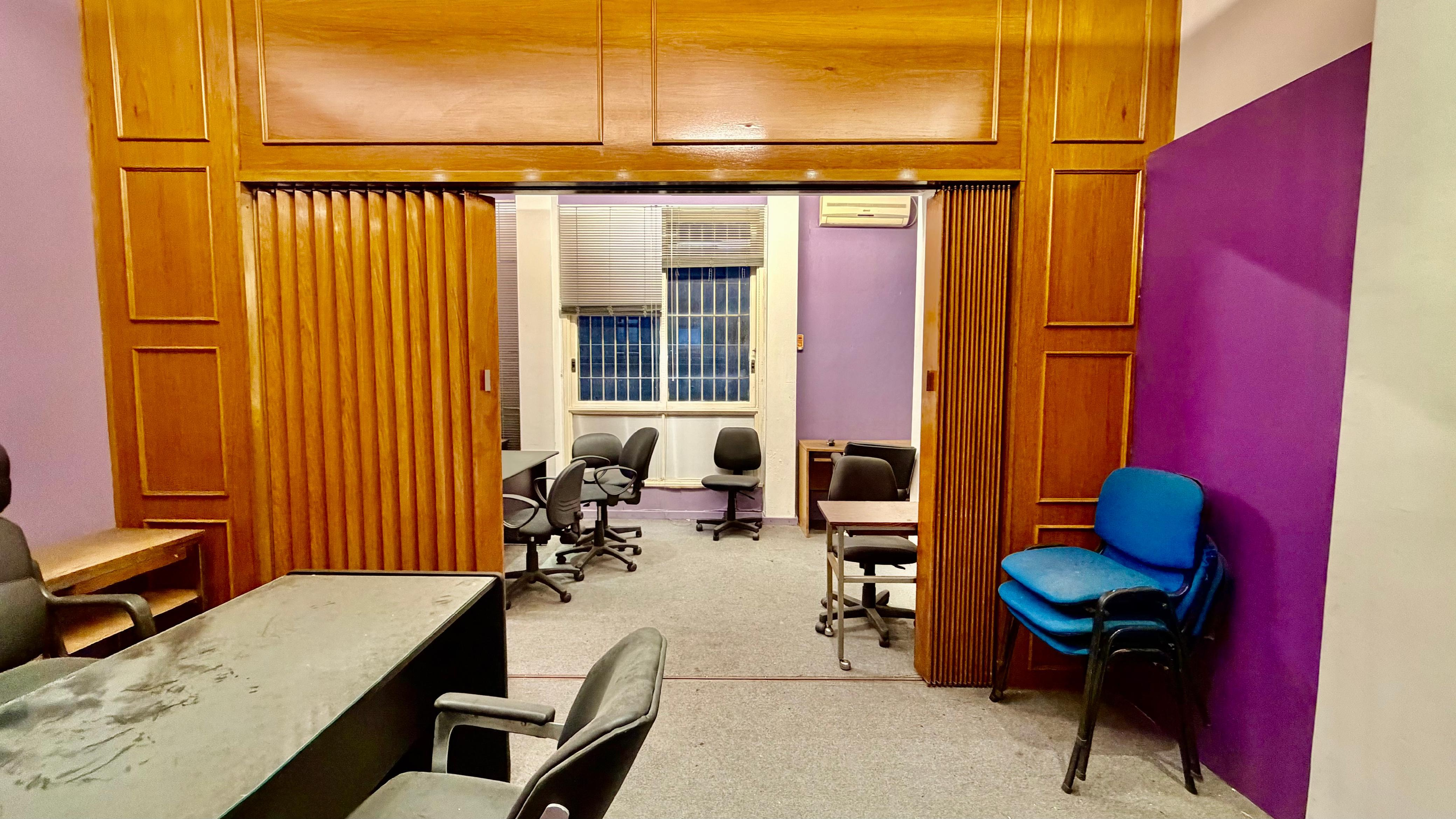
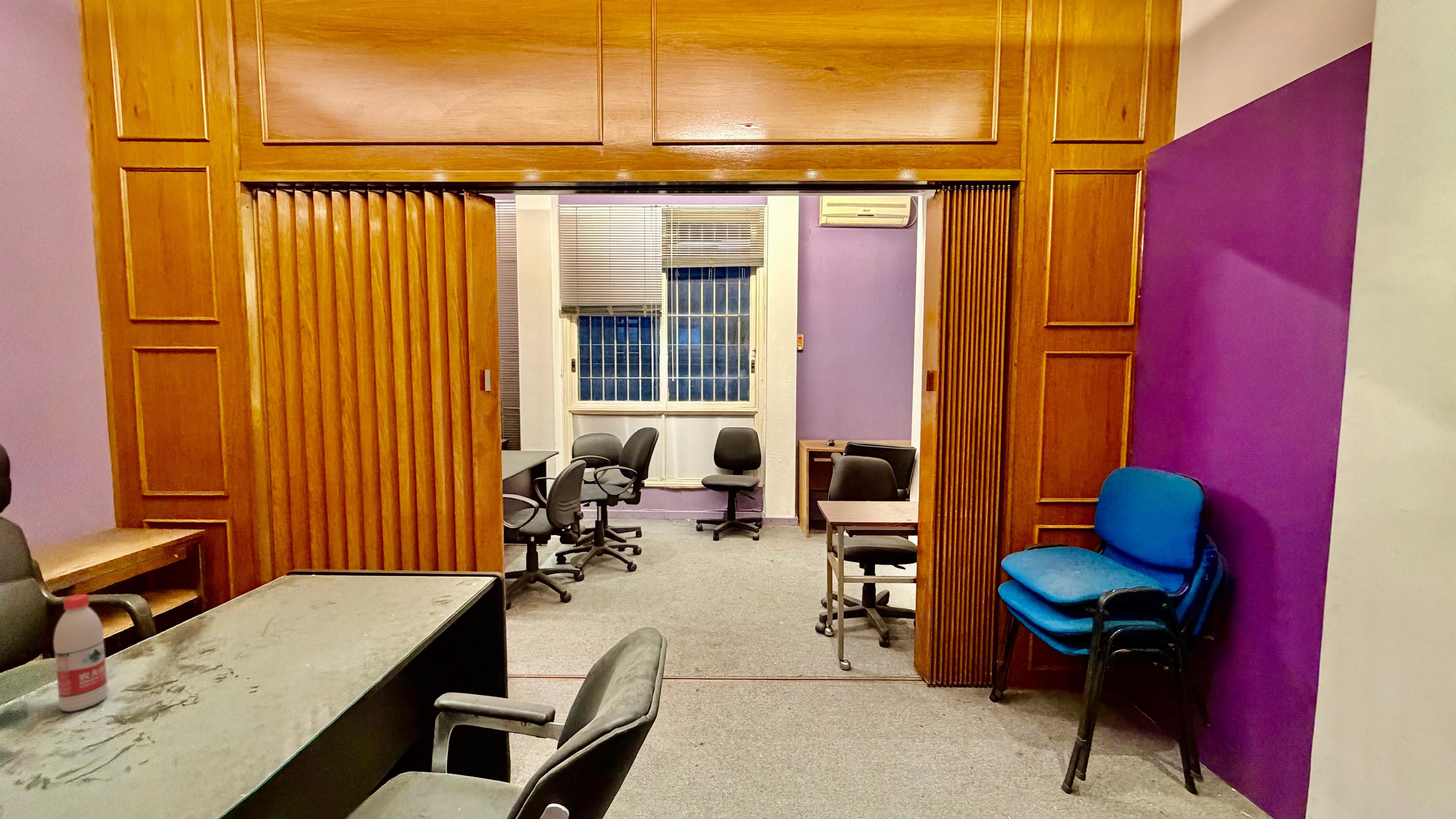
+ water bottle (80, 651)
